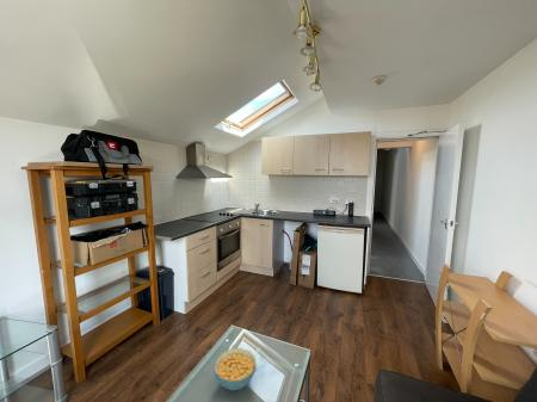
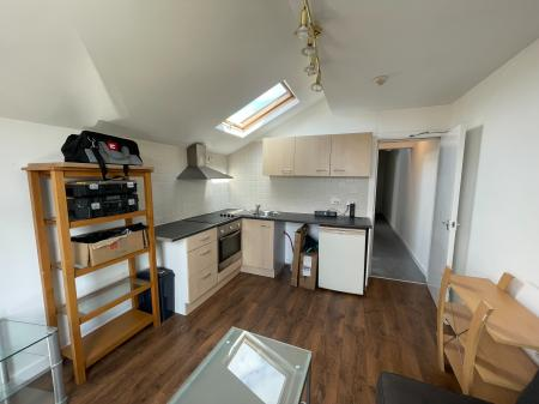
- cereal bowl (235, 372)
